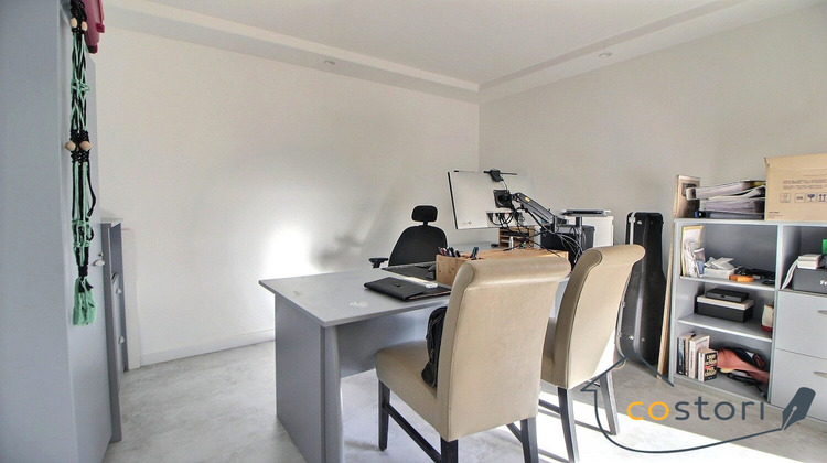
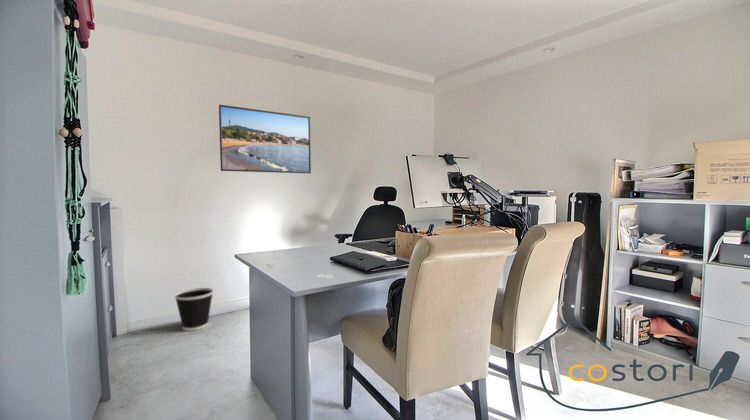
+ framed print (268, 141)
+ wastebasket (194, 309)
